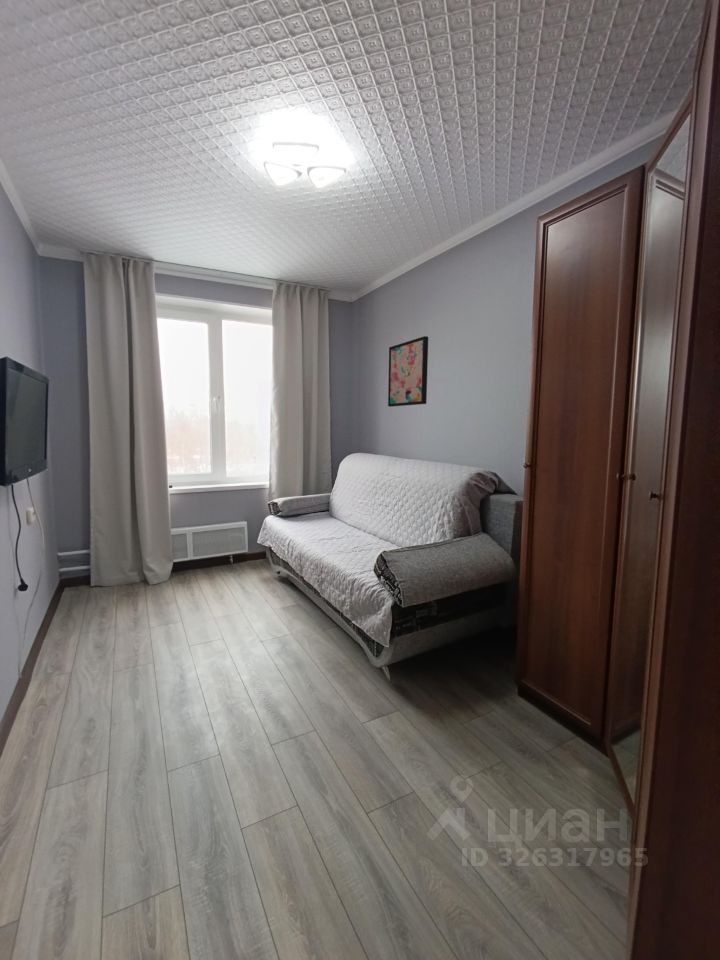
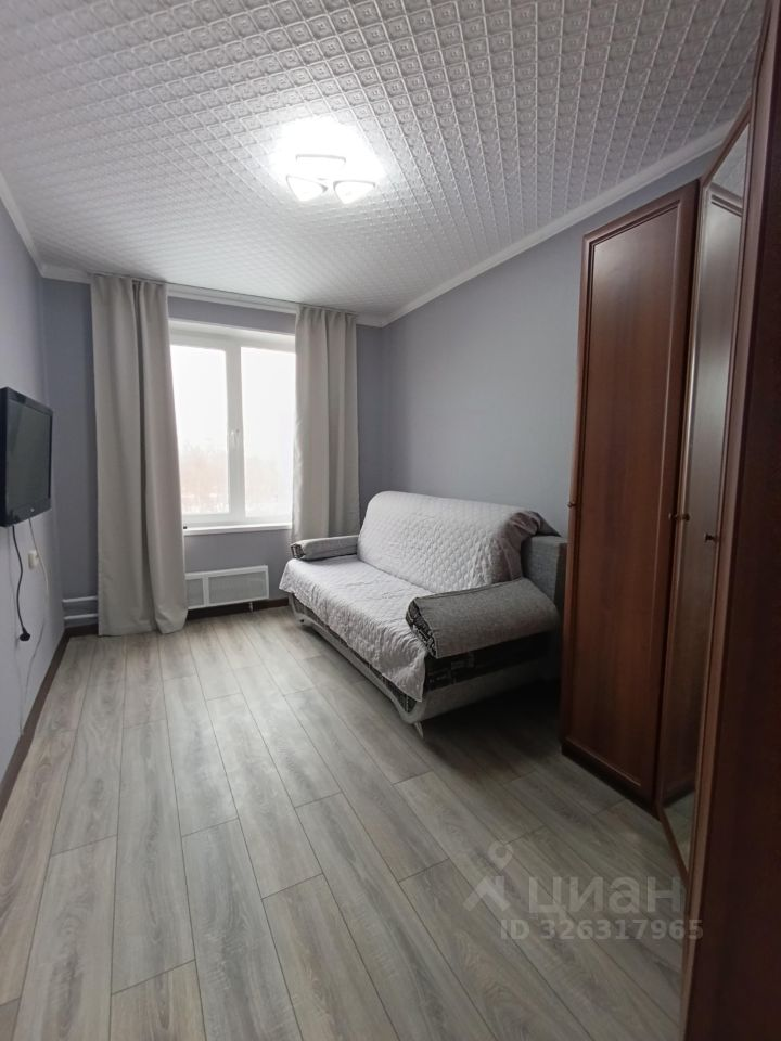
- wall art (406, 374)
